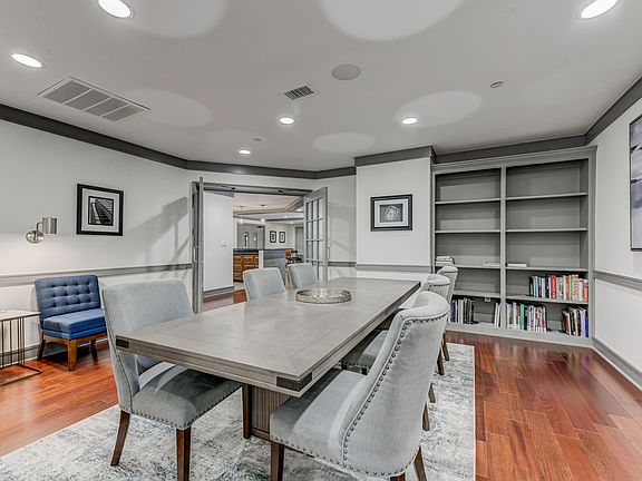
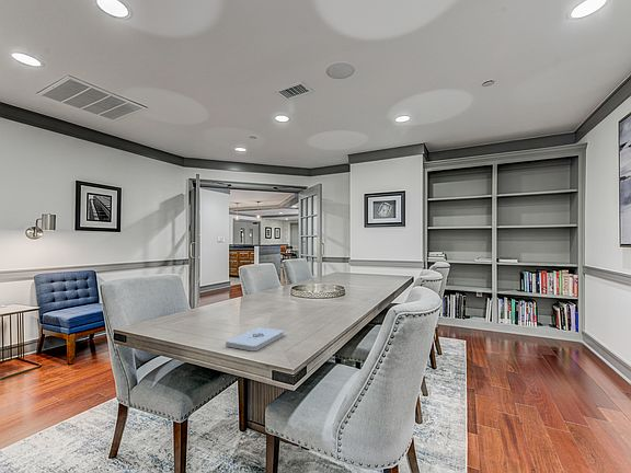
+ notepad (256, 337)
